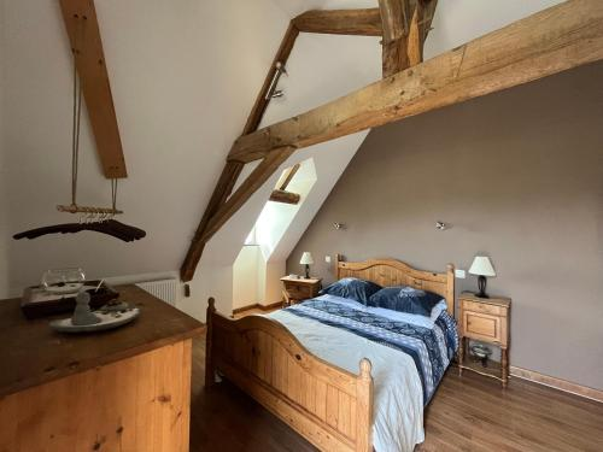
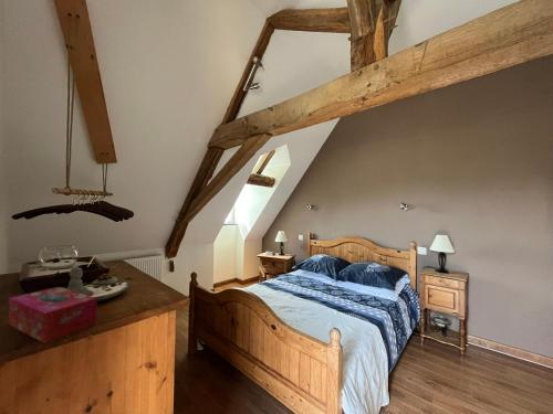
+ tissue box (52, 310)
